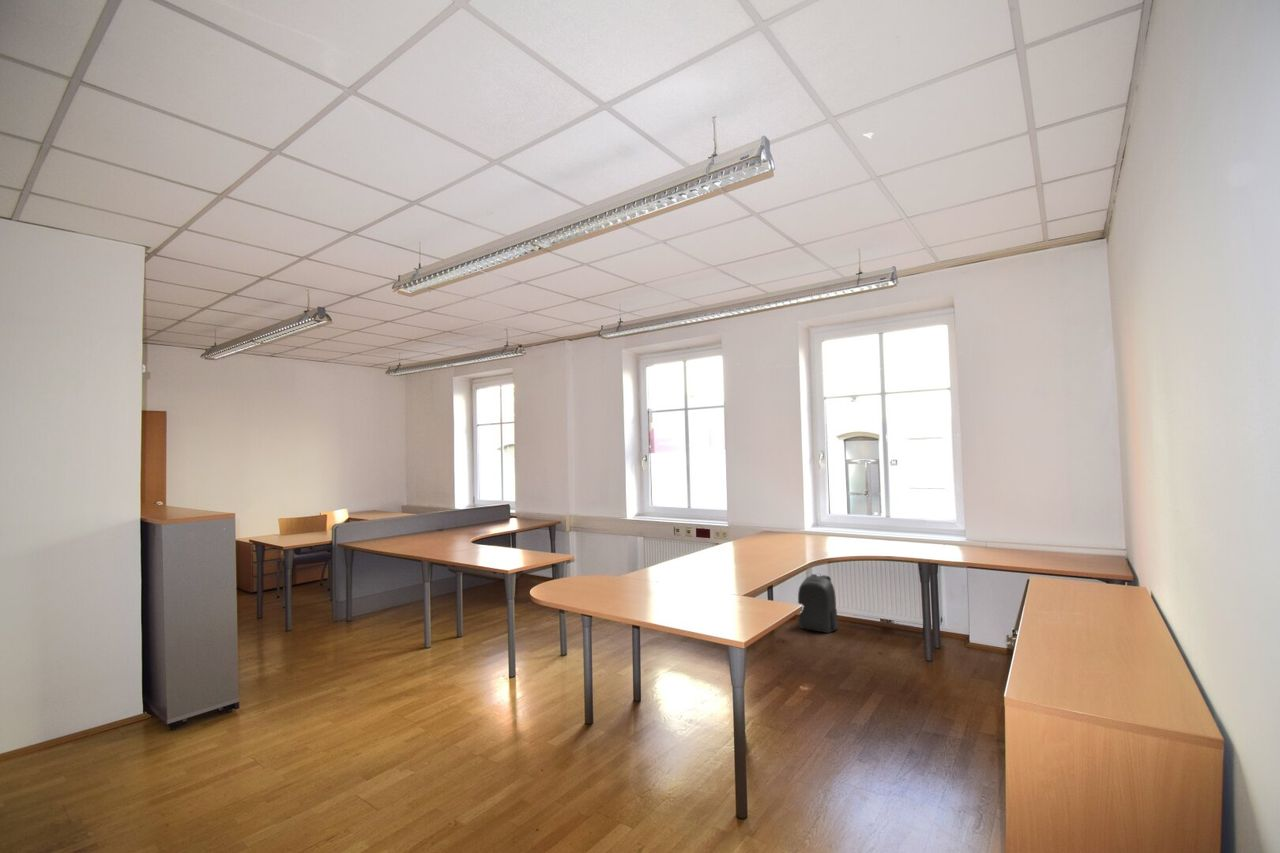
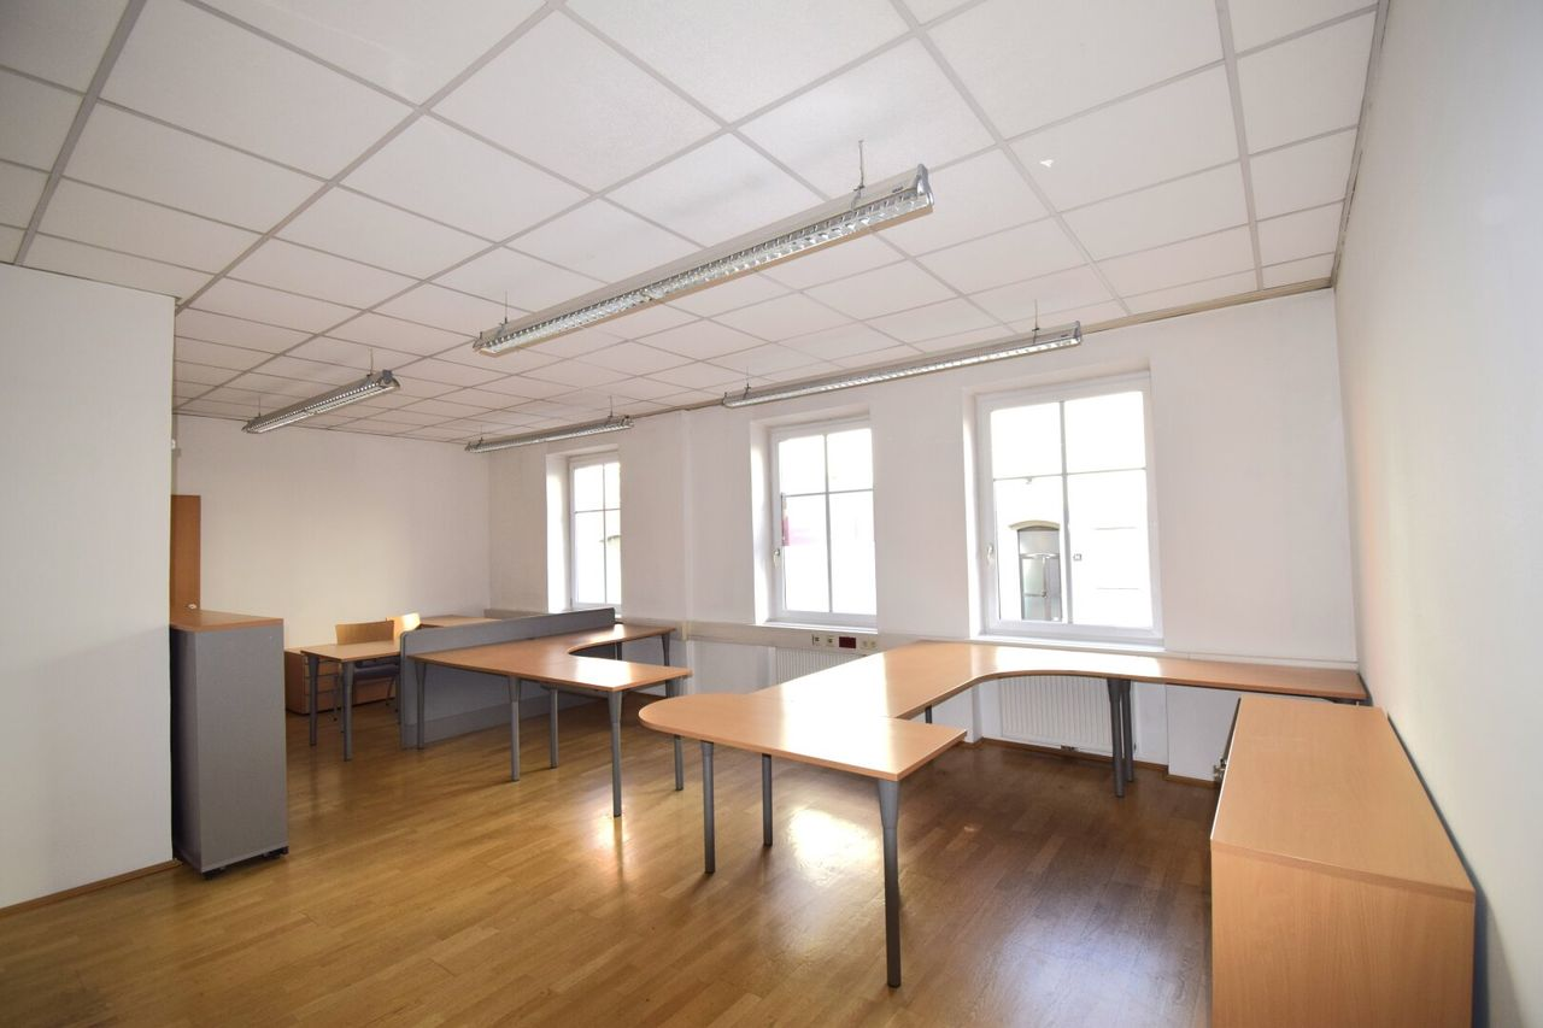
- backpack (818, 600)
